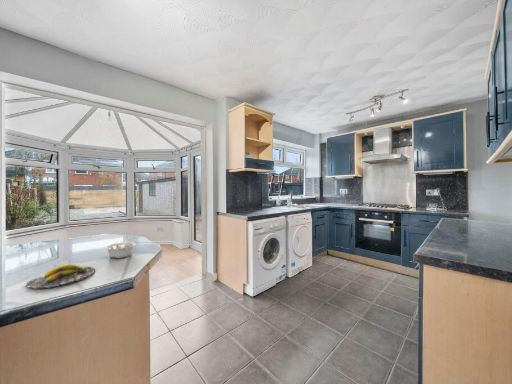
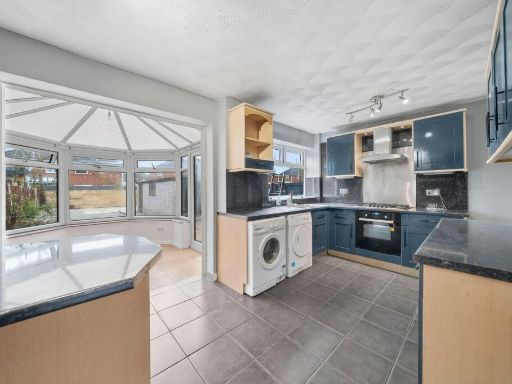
- banana (63, 271)
- legume (120, 249)
